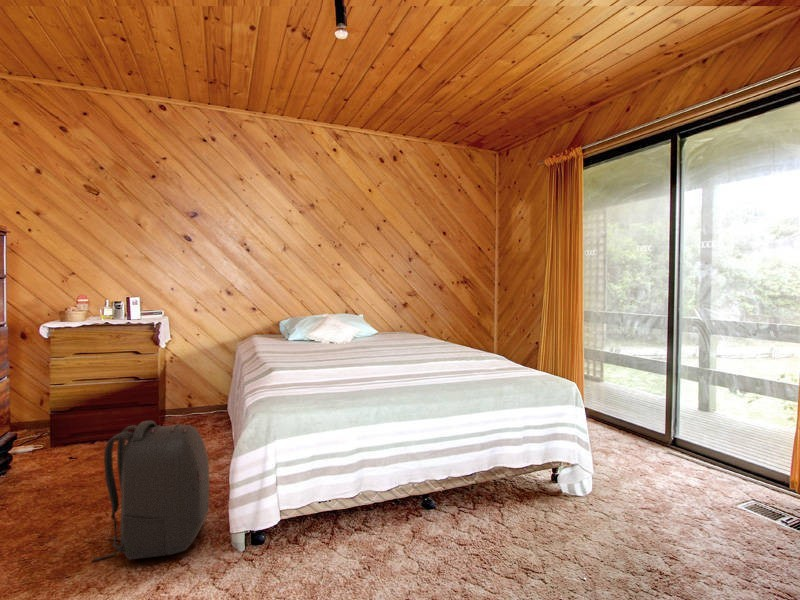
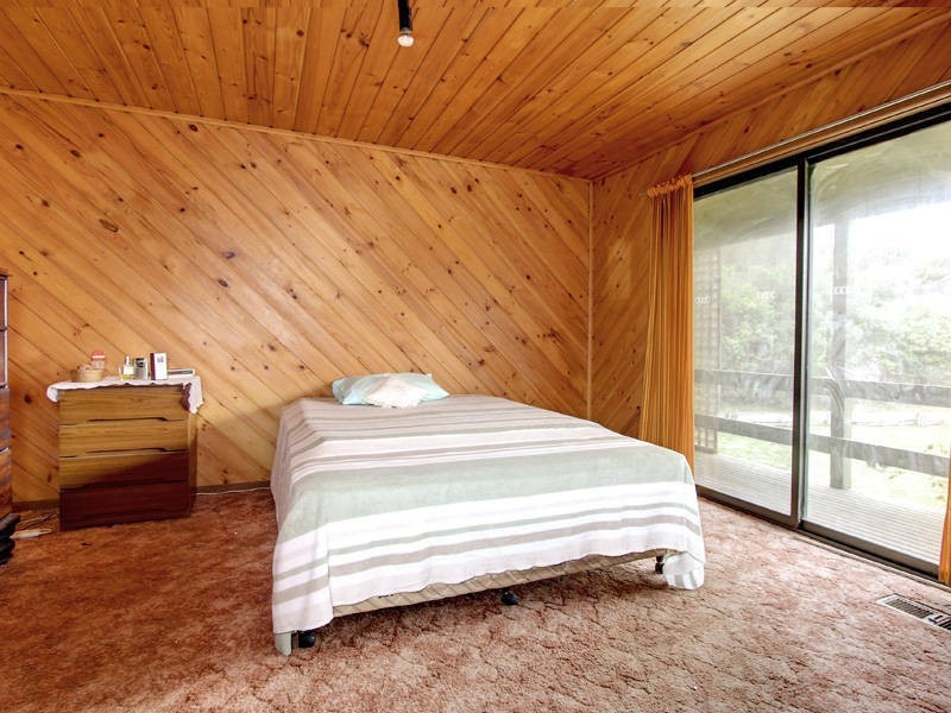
- backpack (154, 482)
